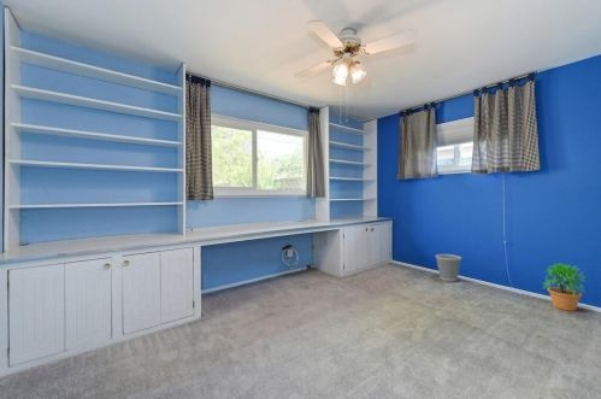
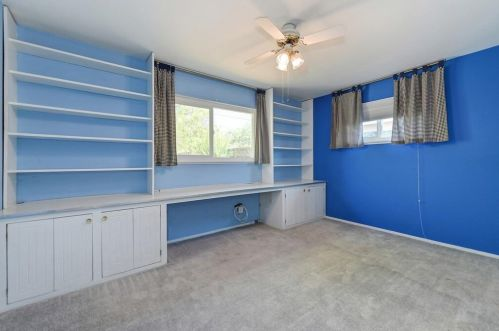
- potted plant (562, 283)
- wastebasket (448, 268)
